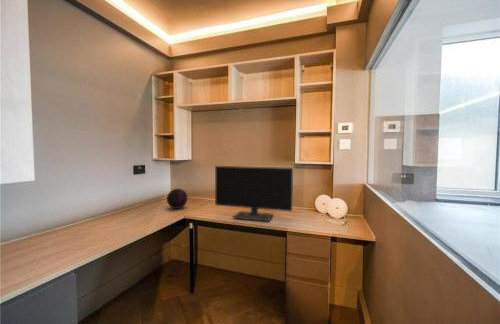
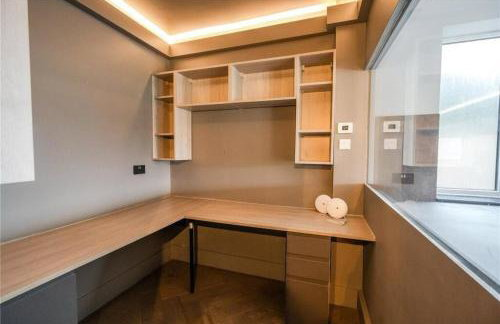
- decorative orb (177, 198)
- monitor (253, 191)
